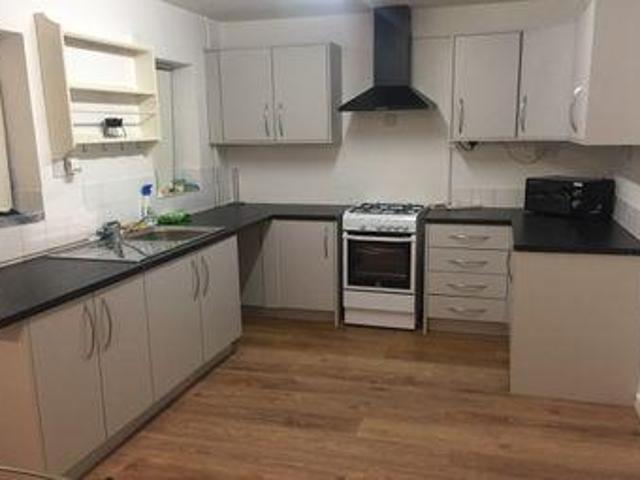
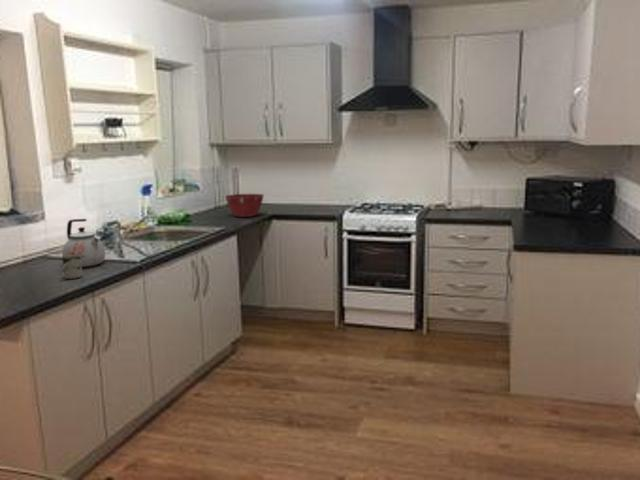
+ mixing bowl (245, 205)
+ kettle (83, 241)
+ cup (70, 267)
